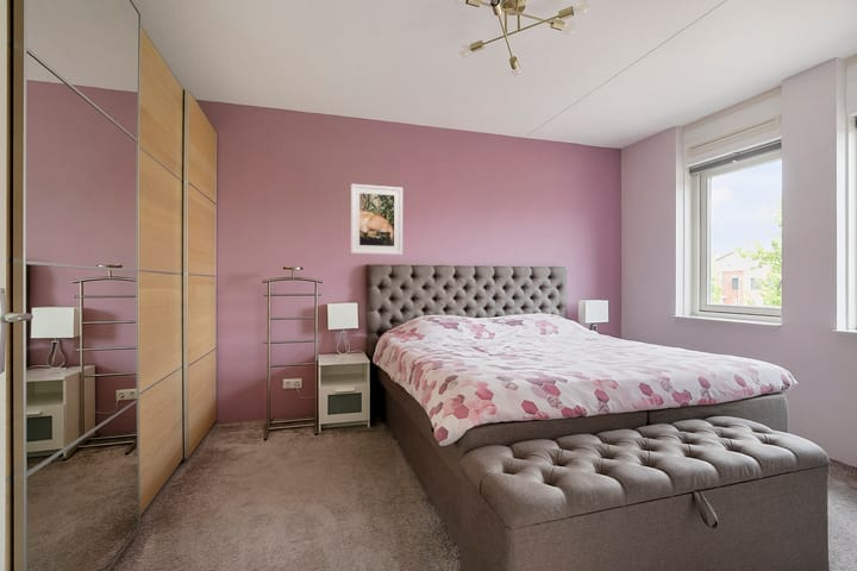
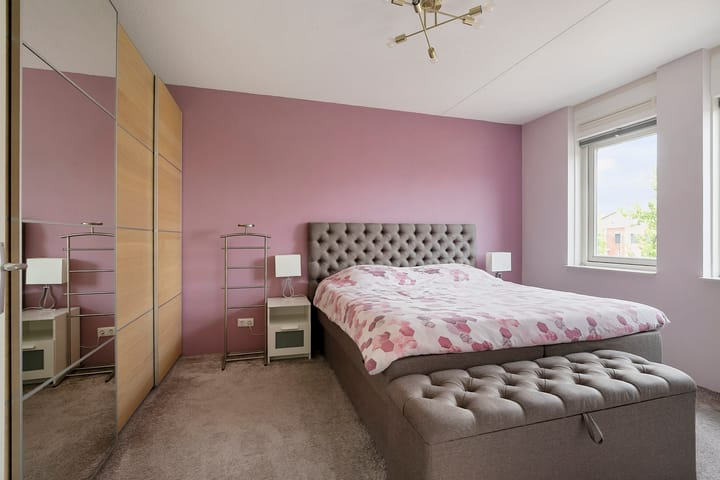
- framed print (376, 220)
